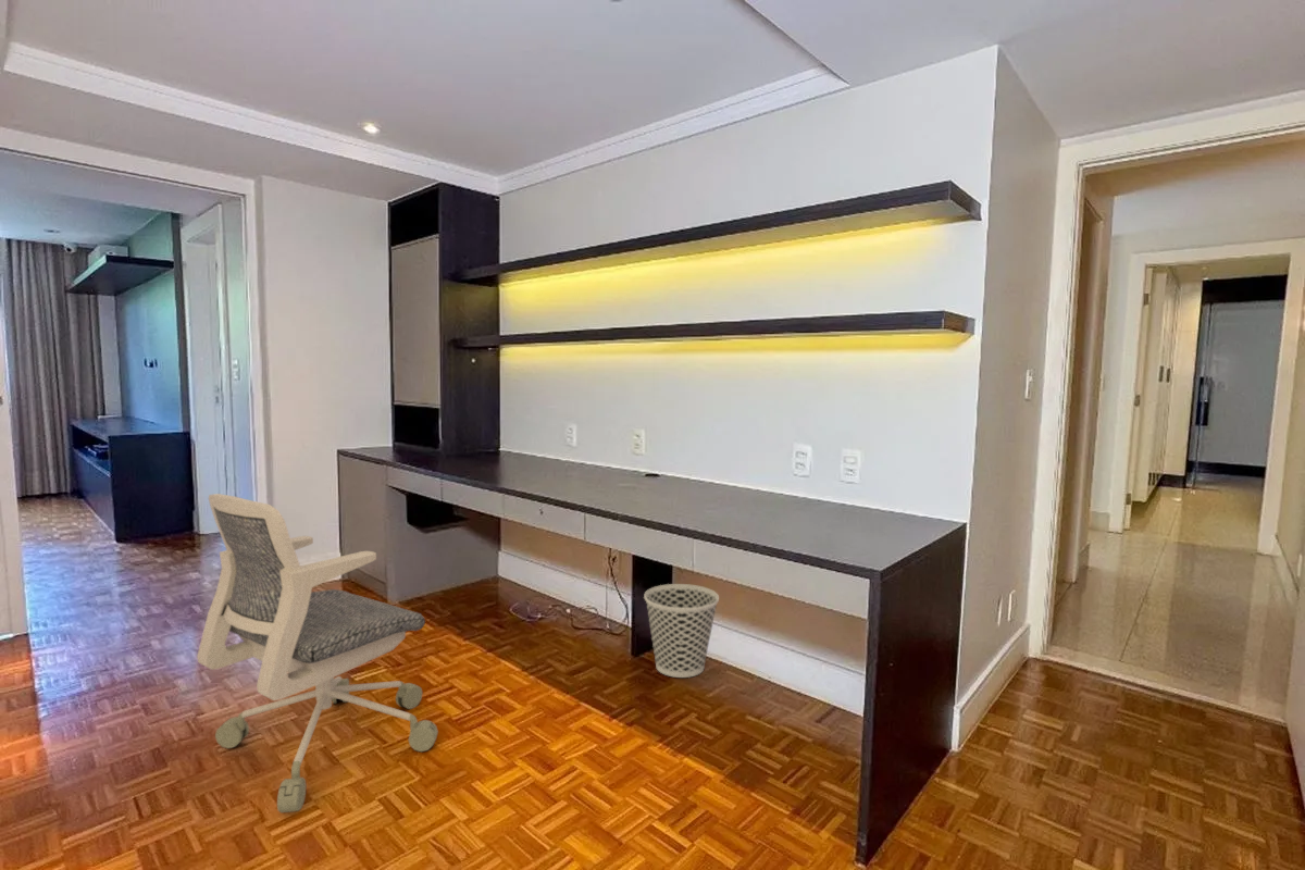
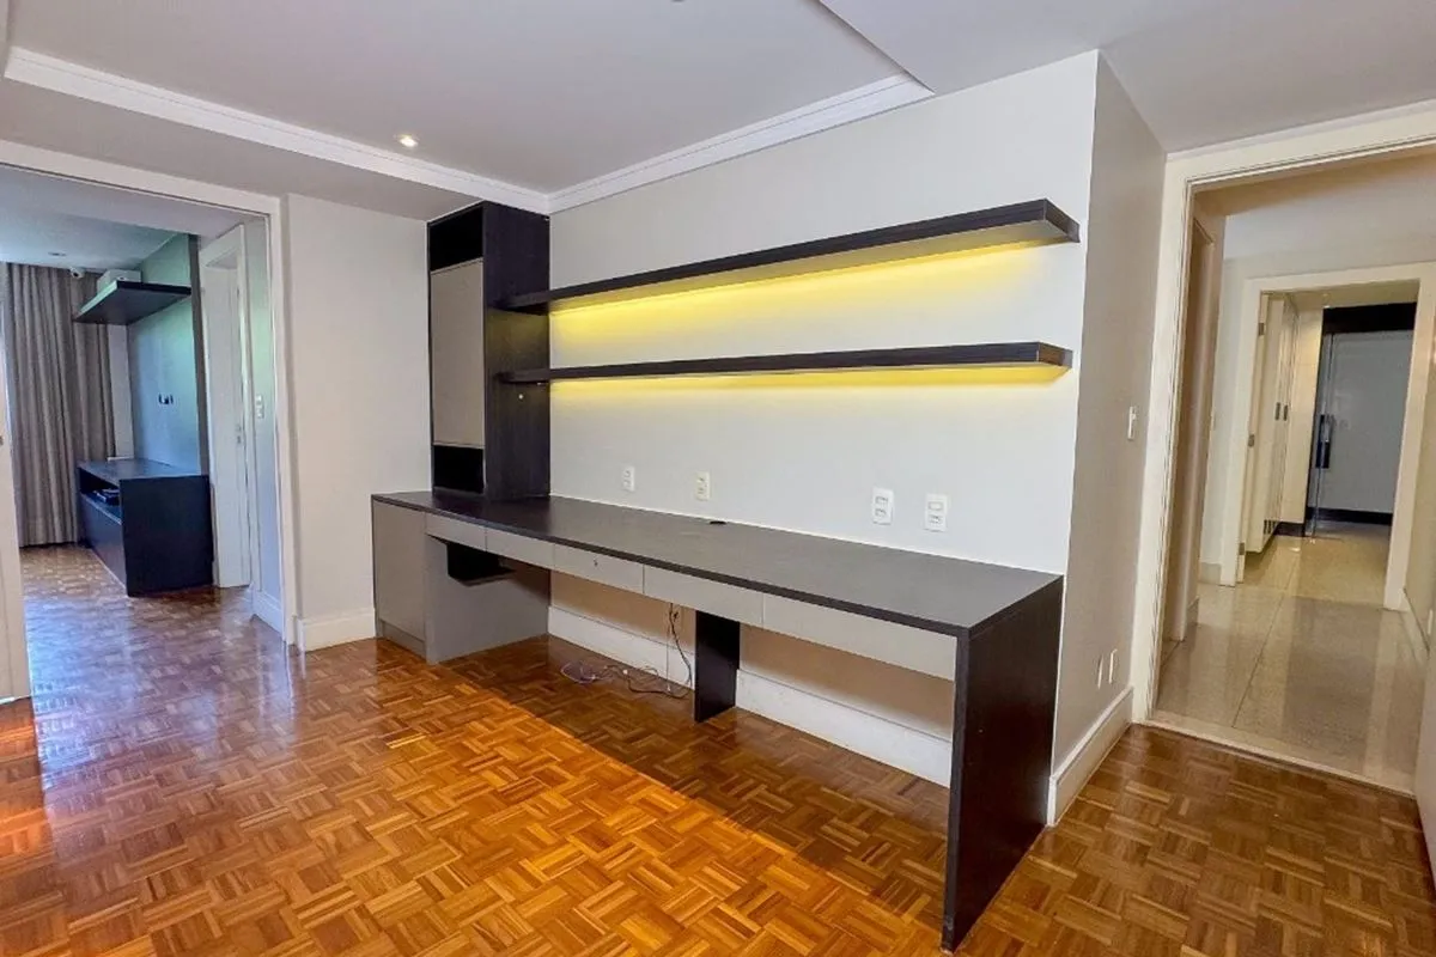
- wastebasket (680, 631)
- office chair (324, 618)
